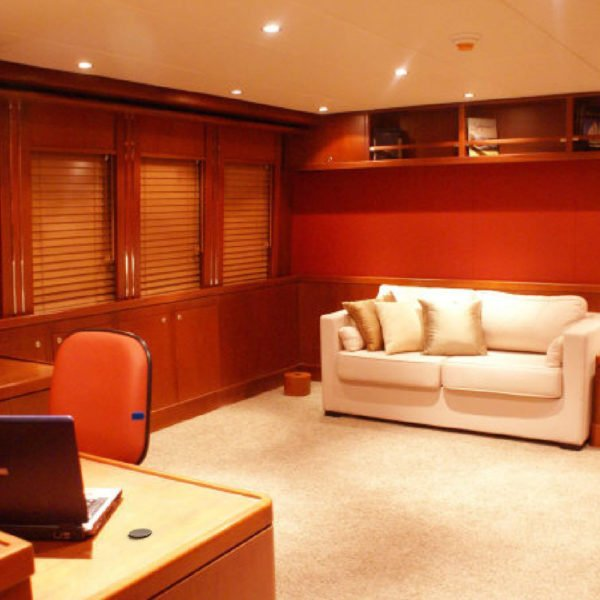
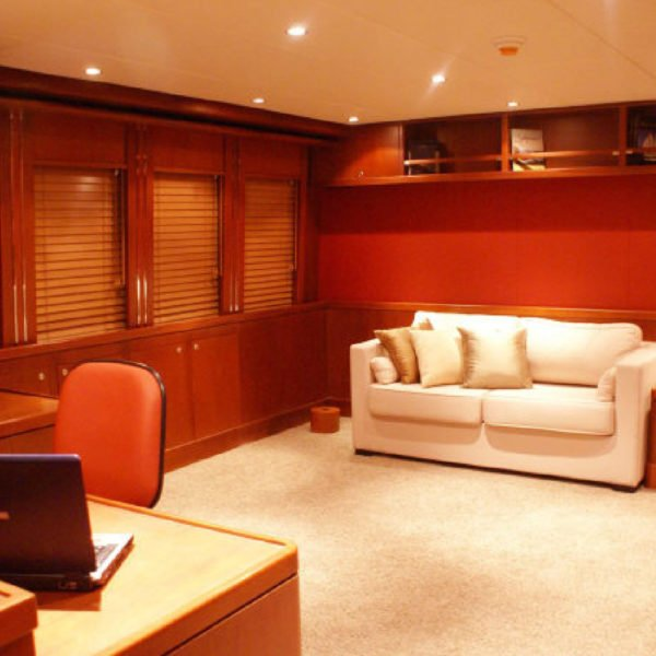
- water bottle (128, 445)
